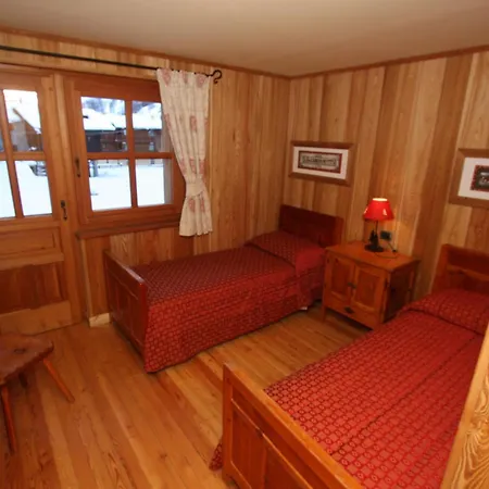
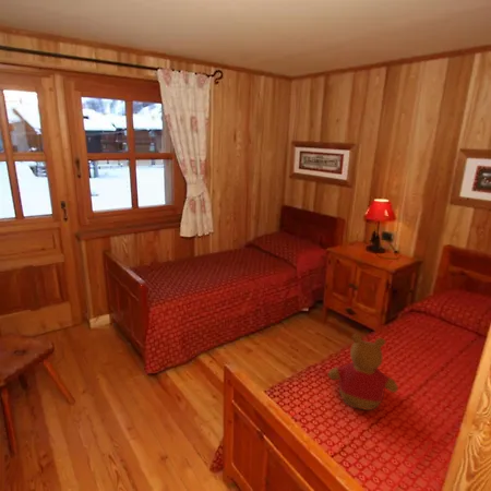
+ teddy bear (362, 363)
